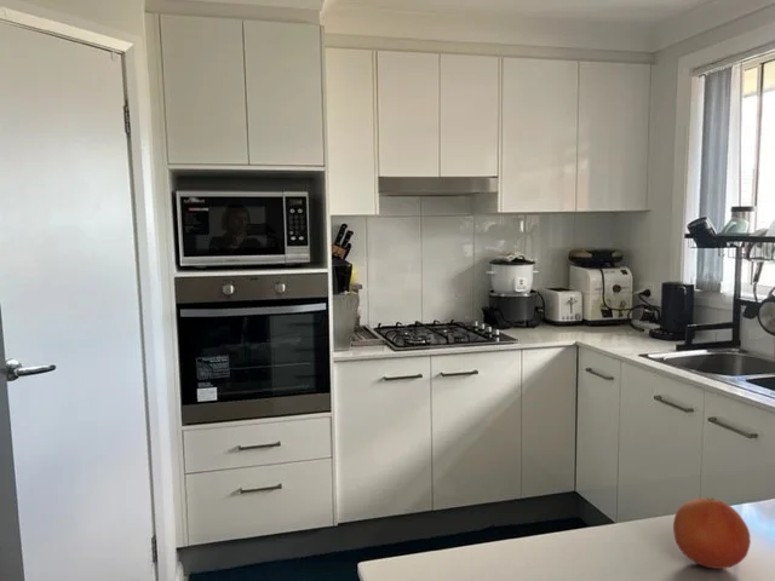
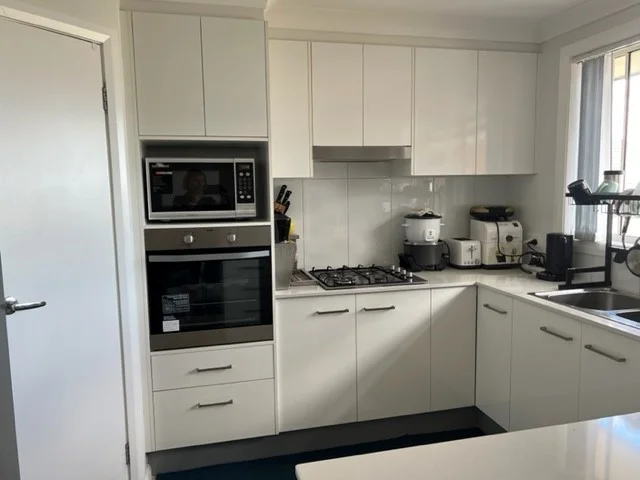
- fruit (710, 530)
